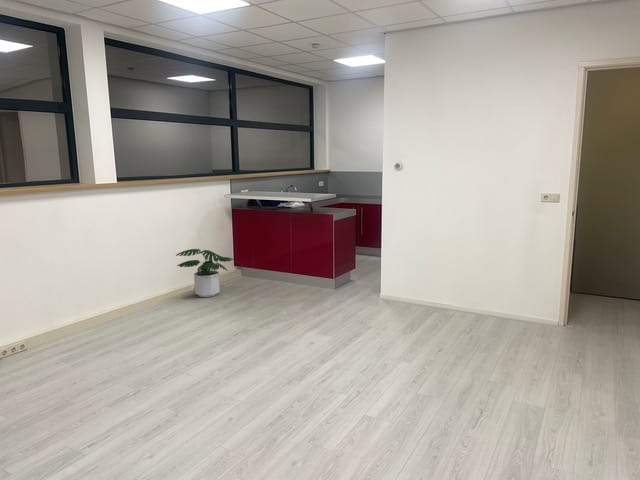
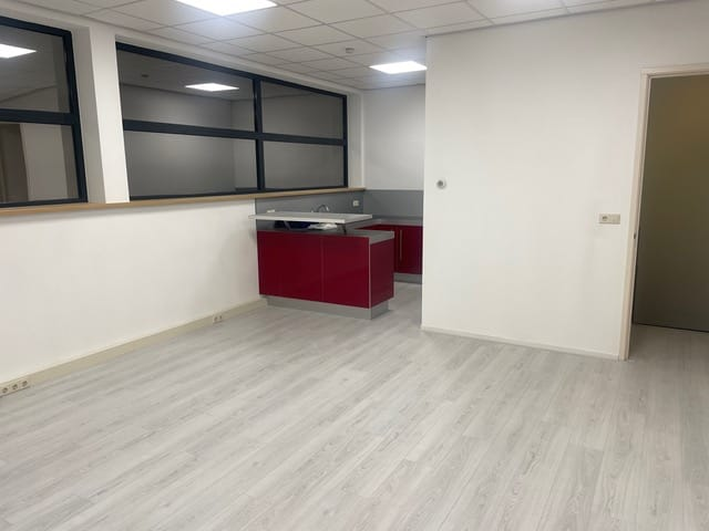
- potted plant (208, 271)
